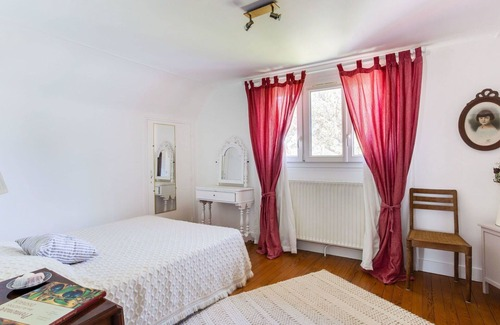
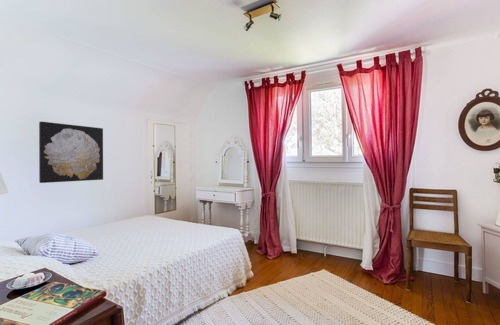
+ wall art (73, 153)
